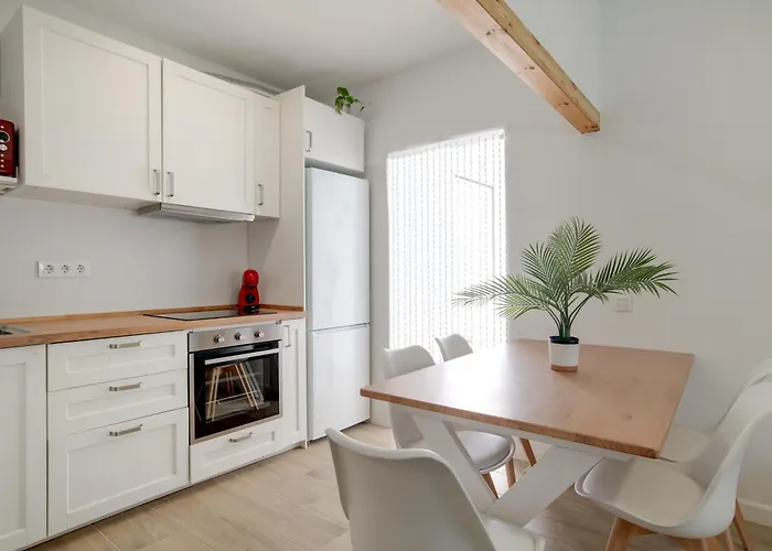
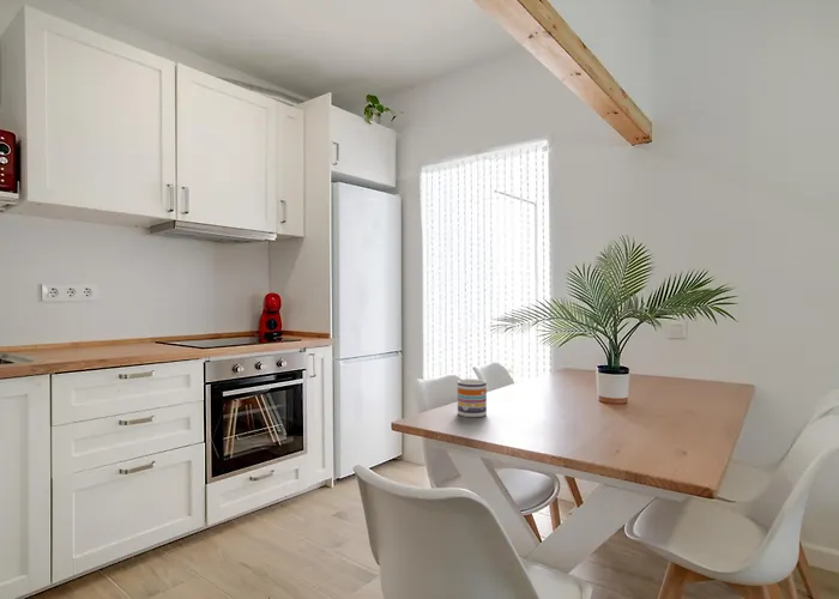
+ mug (472, 397)
